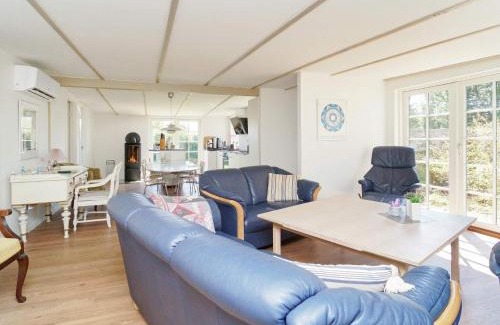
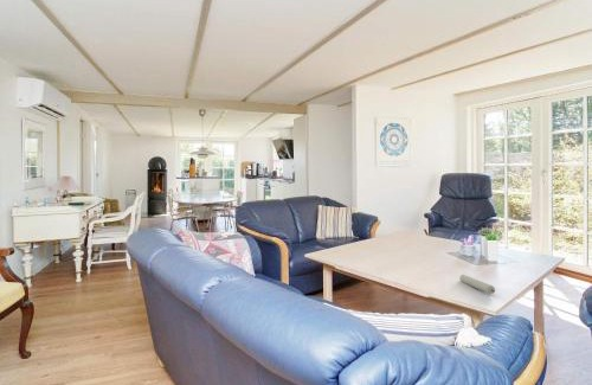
+ candle (477, 283)
